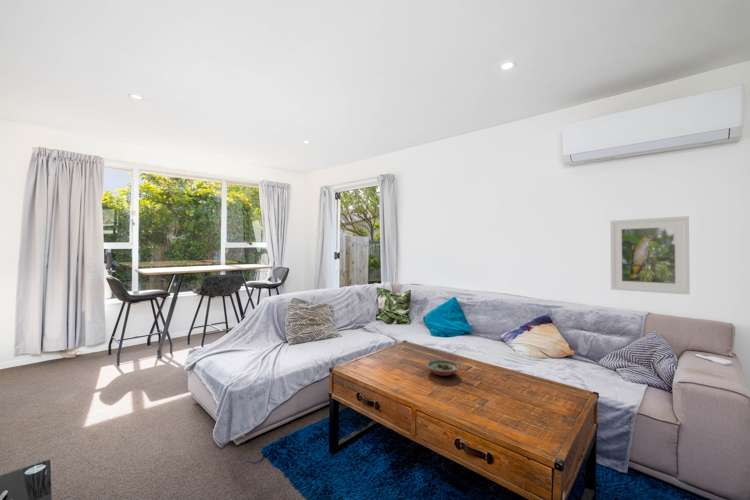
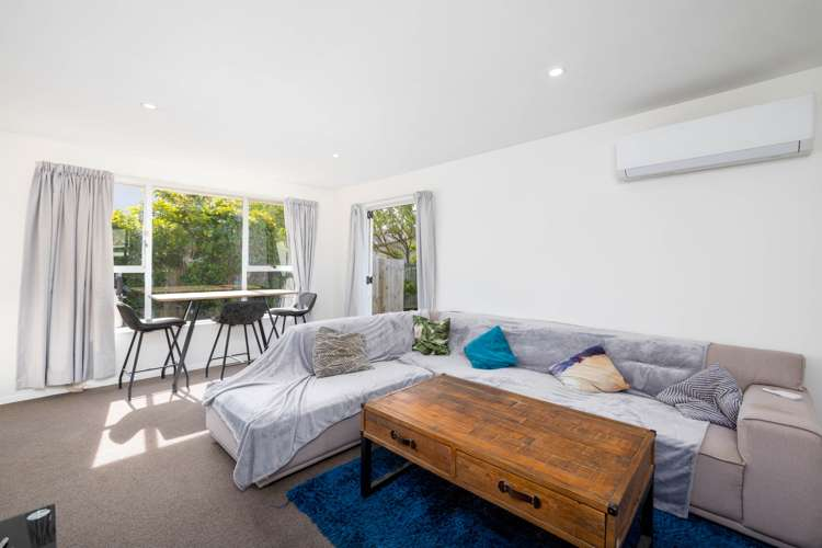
- decorative bowl (442, 369)
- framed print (647, 255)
